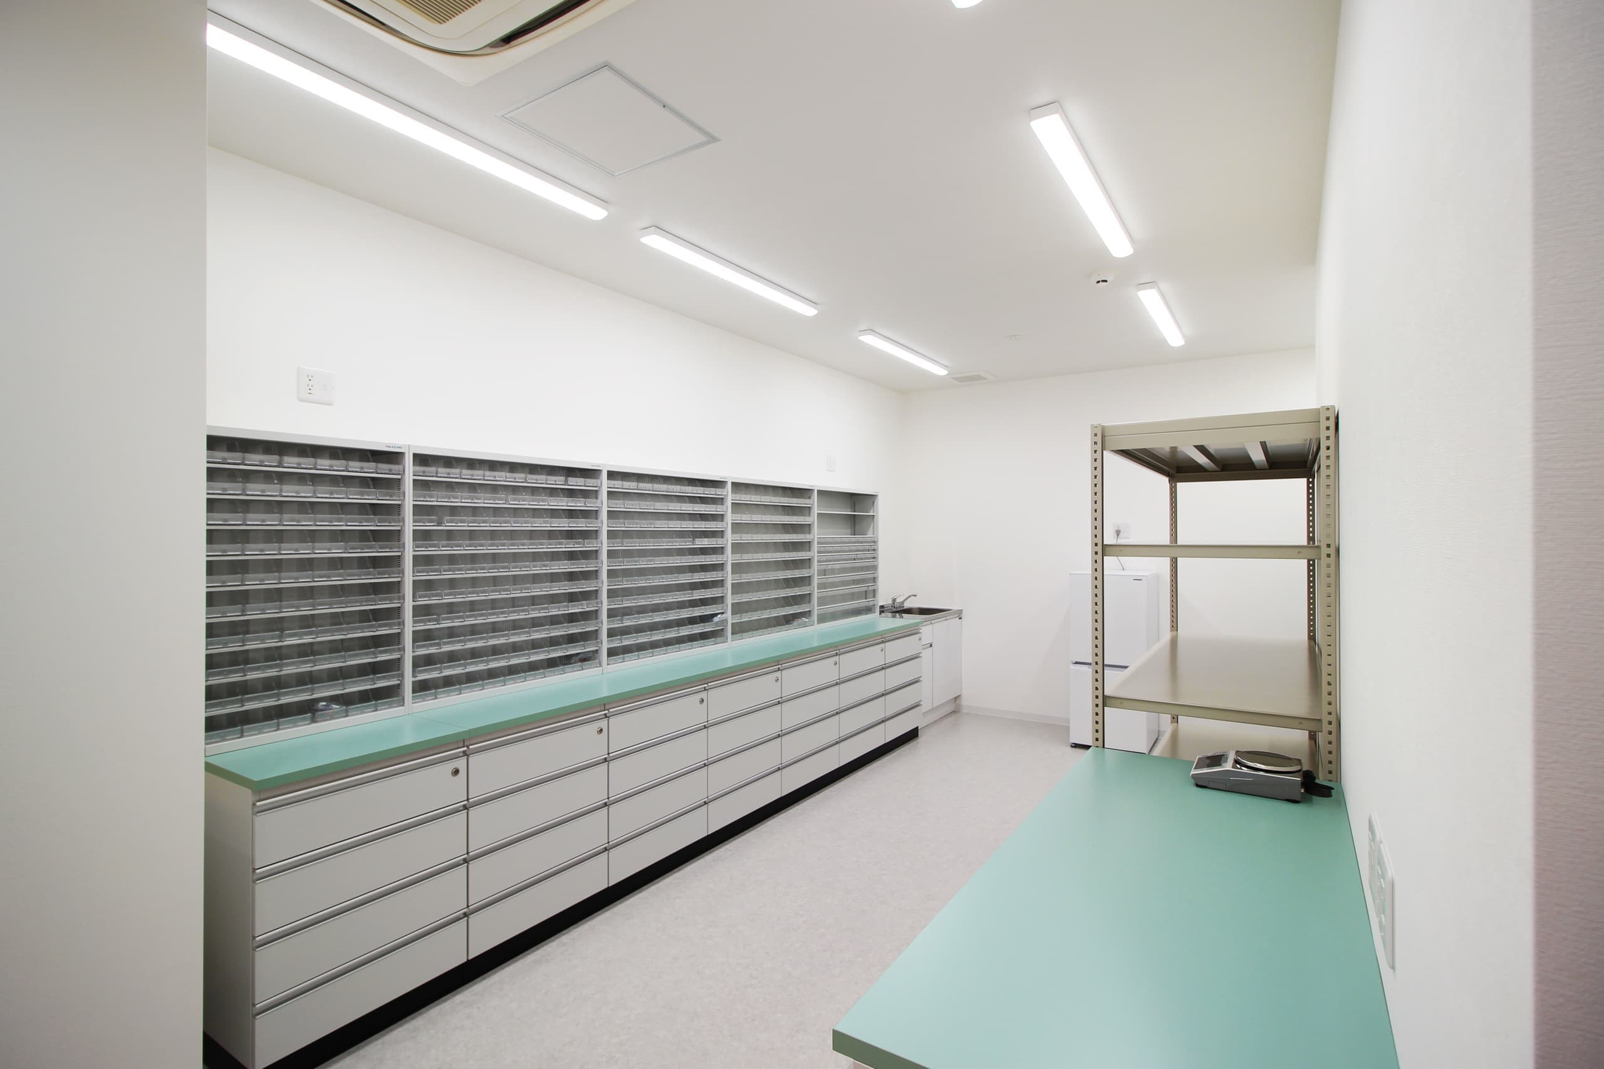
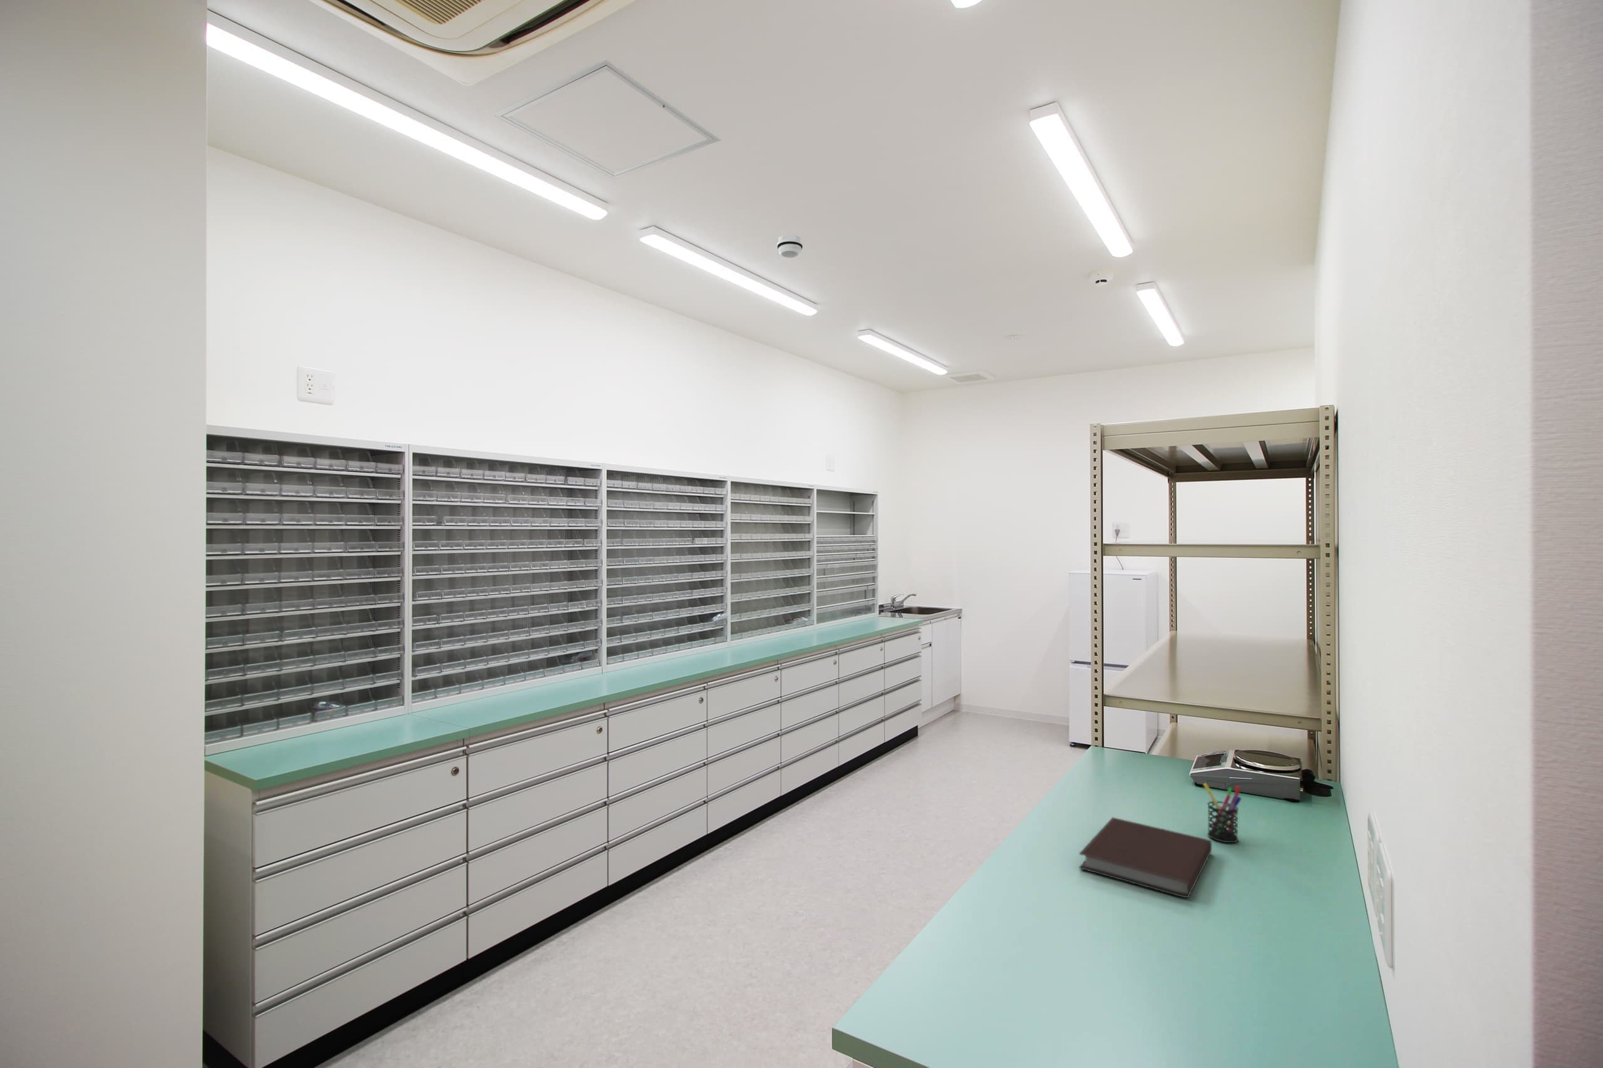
+ pen holder (1225, 809)
+ smoke detector (790, 247)
+ notebook (1147, 853)
